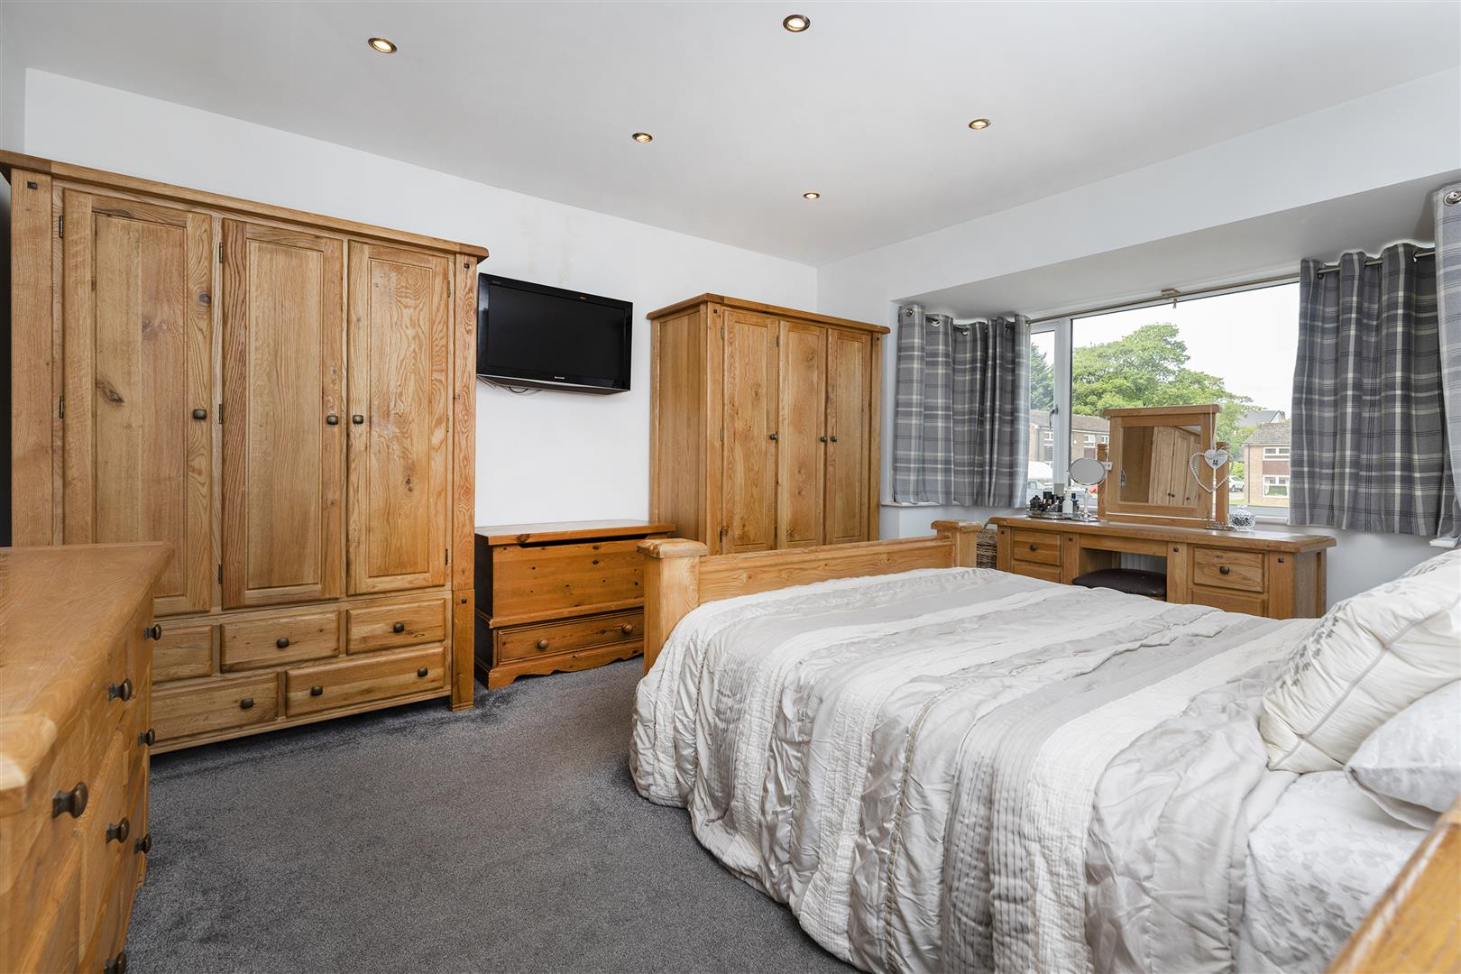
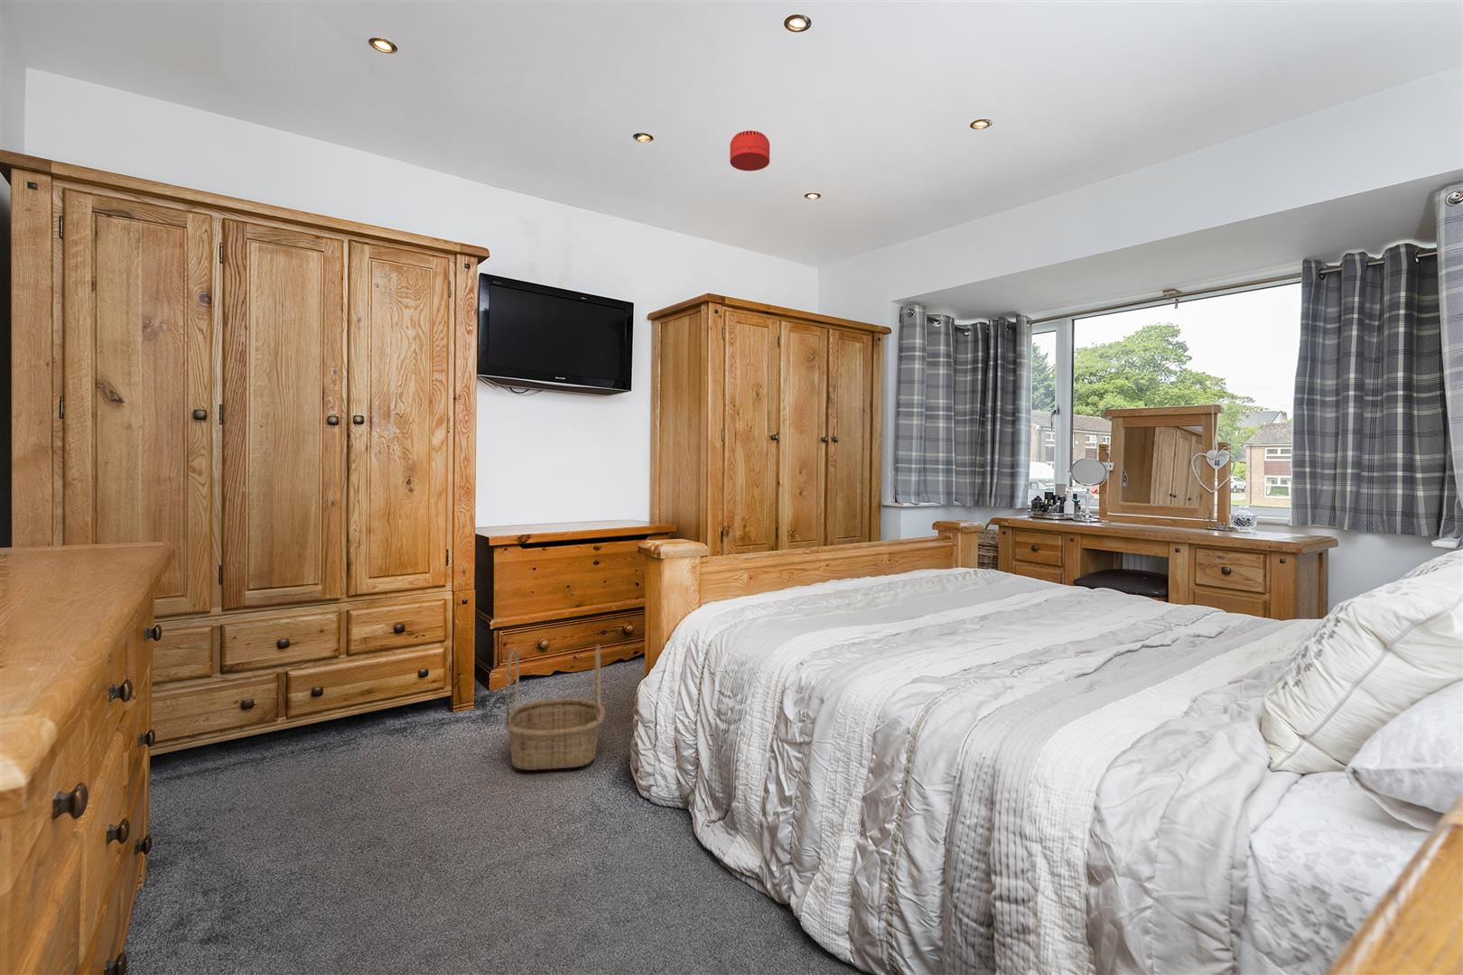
+ smoke detector (750, 150)
+ basket (555, 702)
